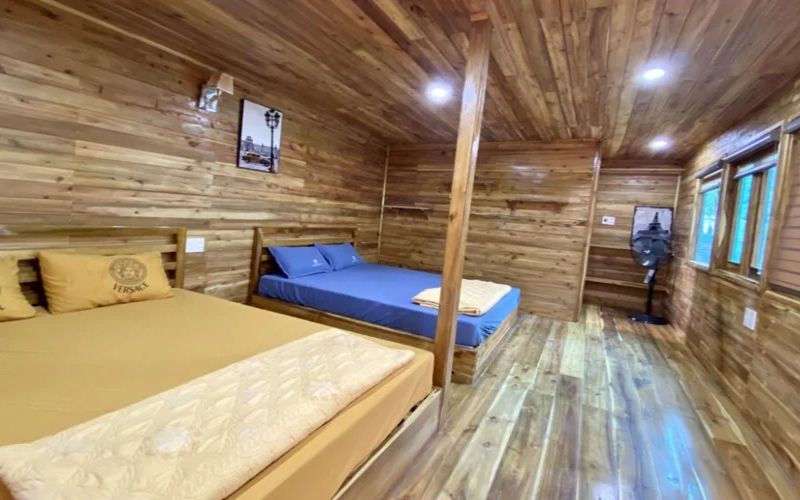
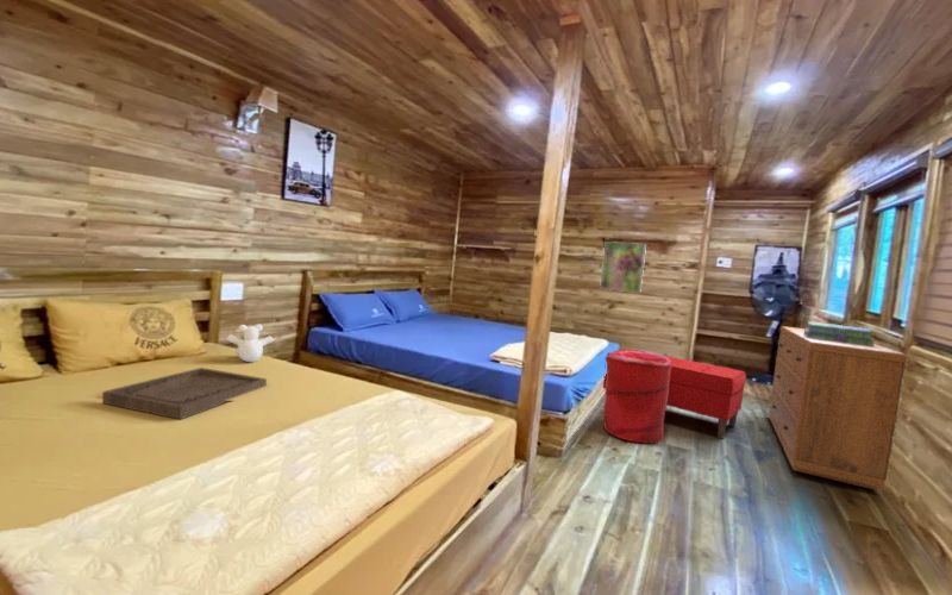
+ tray (192, 389)
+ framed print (622, 267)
+ teddy bear (250, 342)
+ stack of books (838, 332)
+ bench (670, 388)
+ dresser (820, 393)
+ laundry hamper (634, 393)
